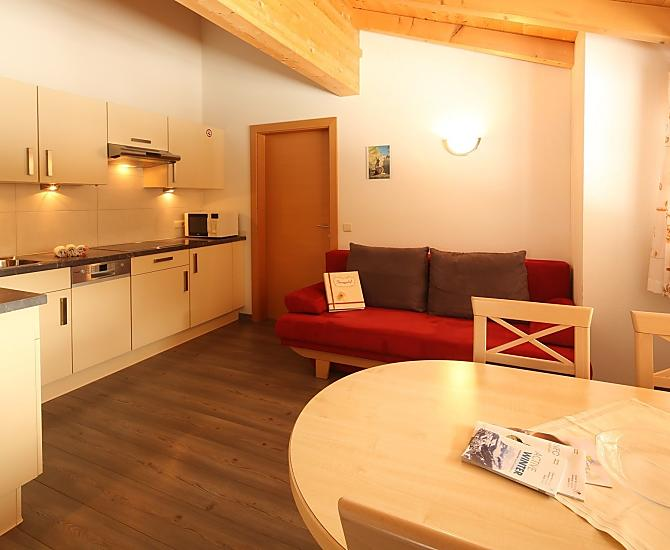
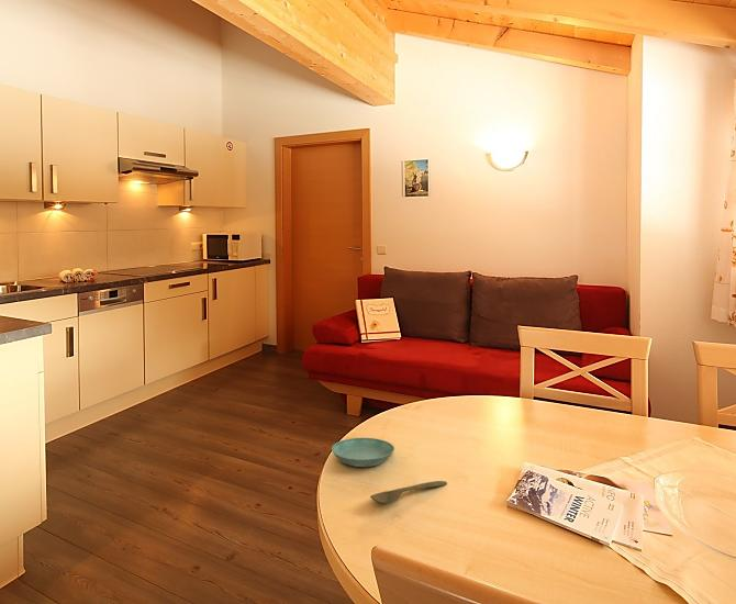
+ saucer (363, 452)
+ spoon (411, 489)
